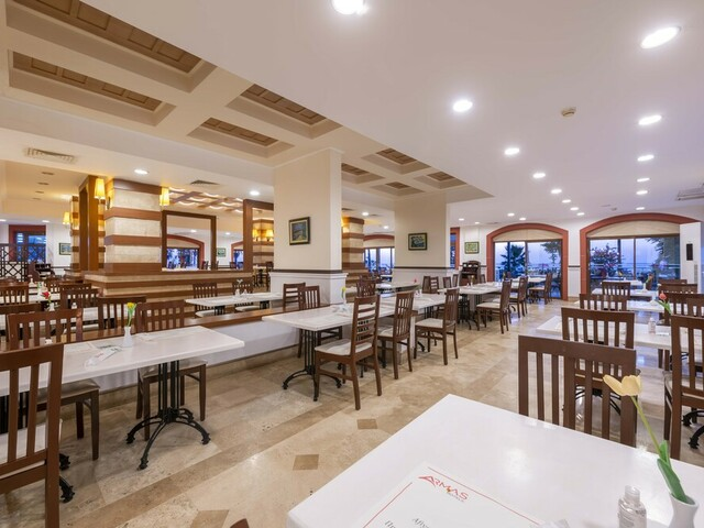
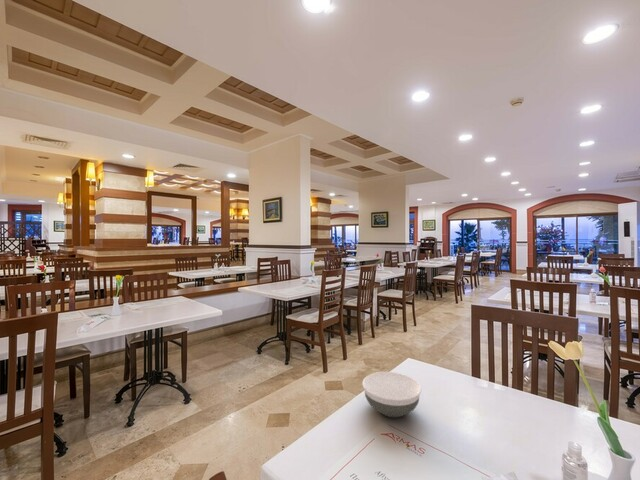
+ bowl (391, 396)
